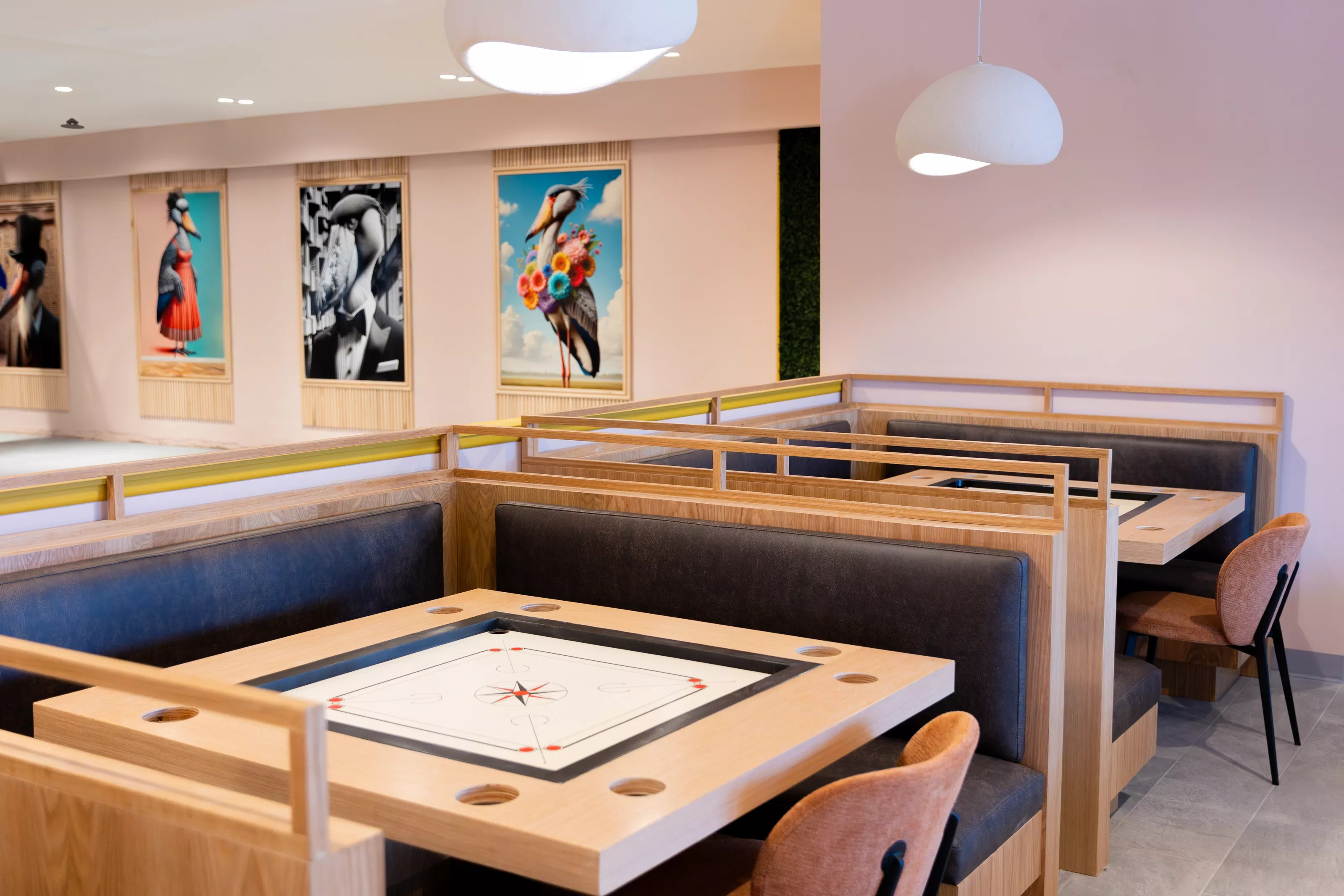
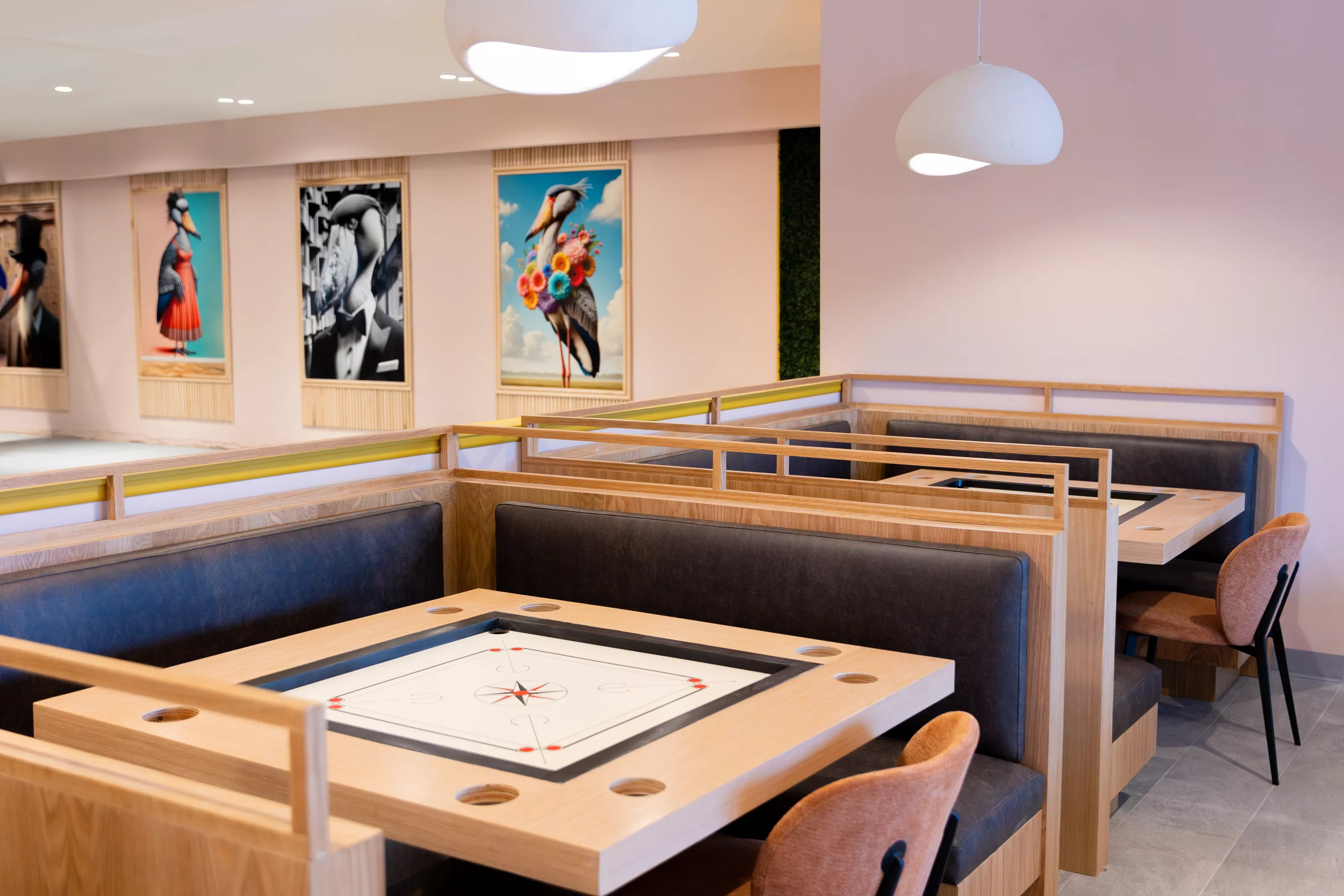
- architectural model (72, 122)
